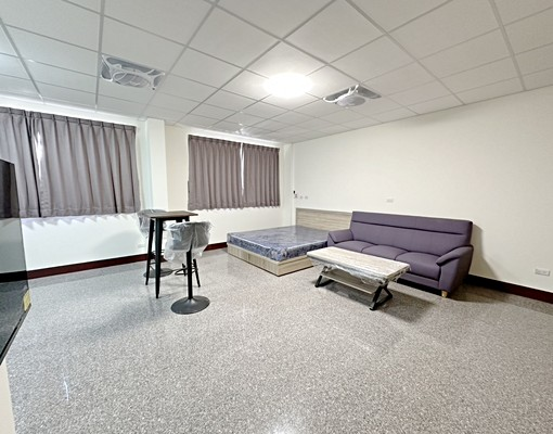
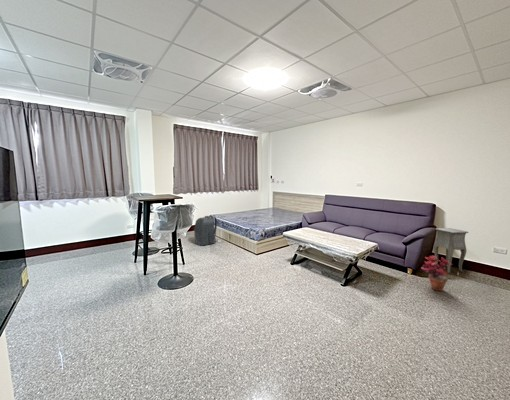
+ potted plant (435, 273)
+ side table (449, 249)
+ backpack (207, 229)
